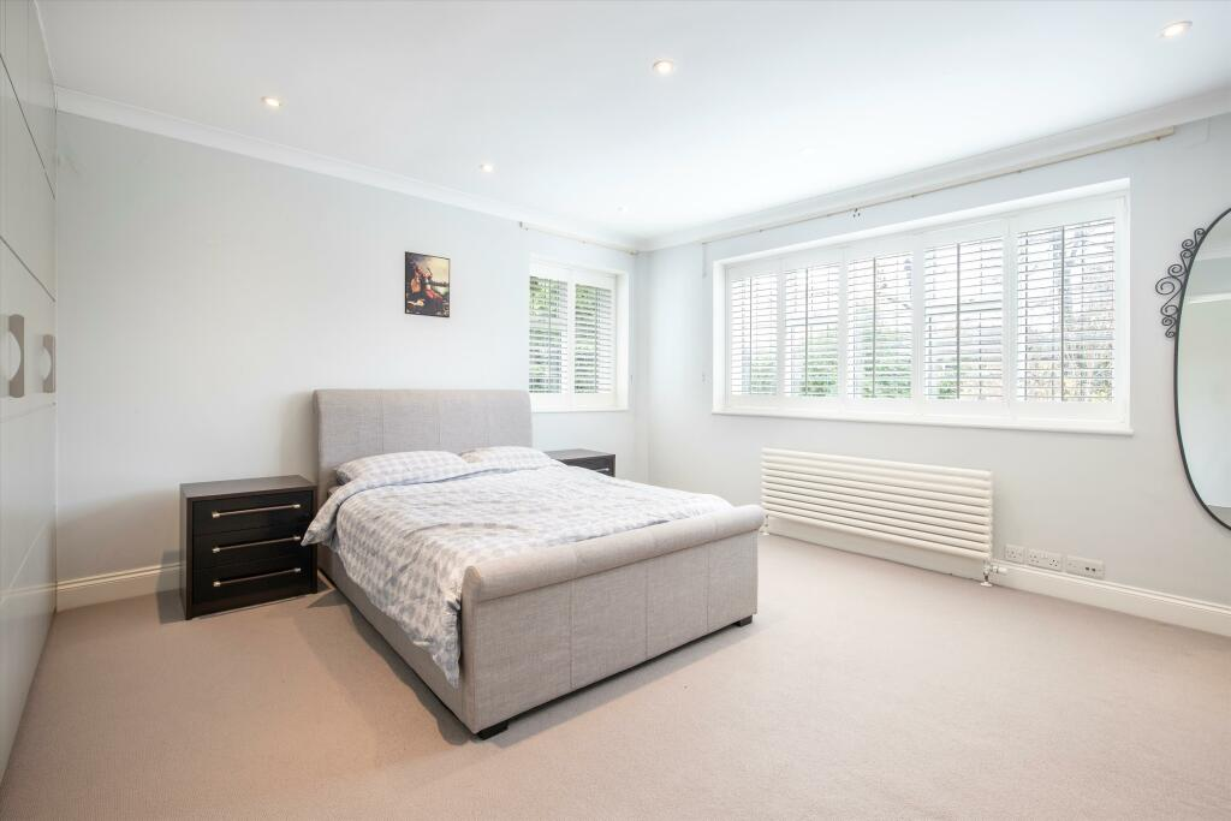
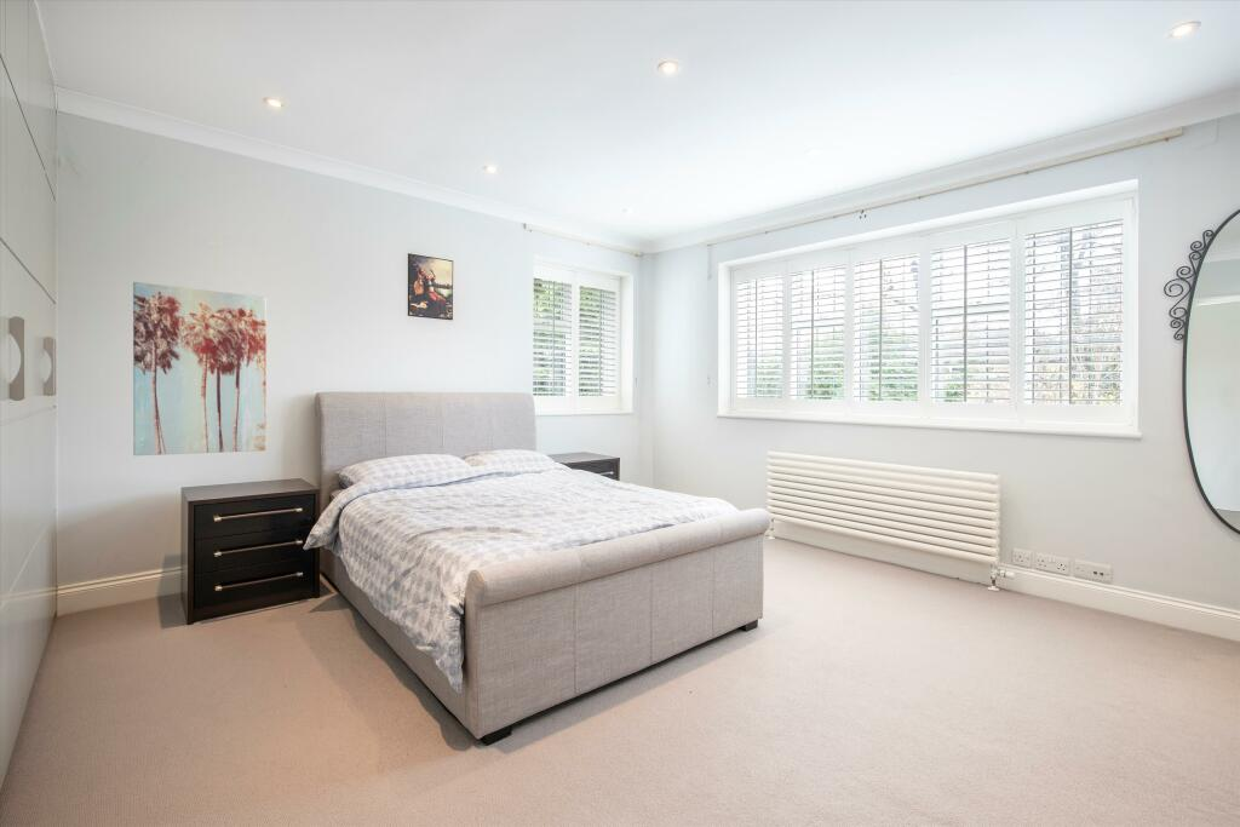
+ wall art (203, 371)
